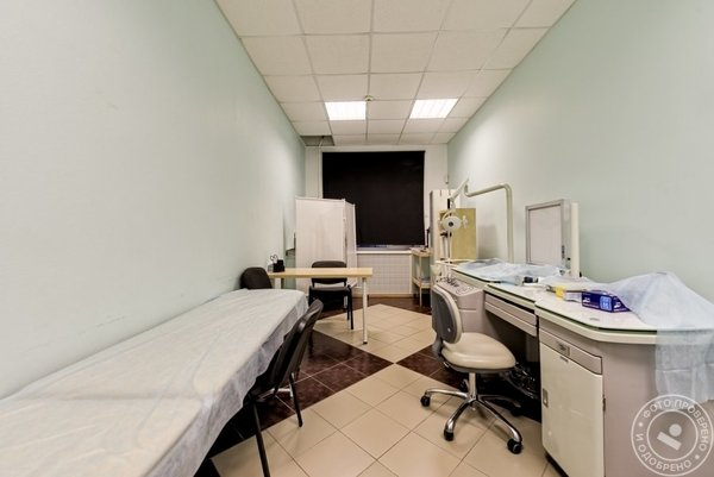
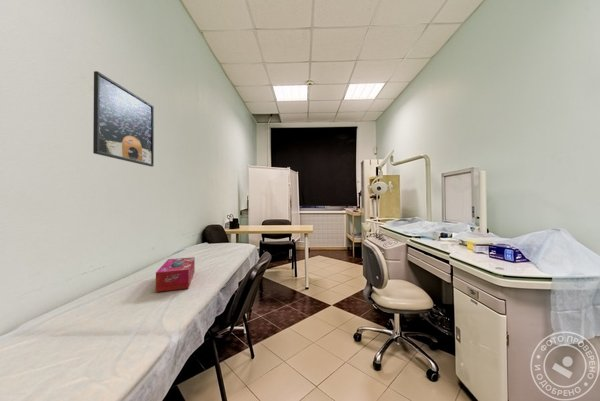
+ tissue box (177, 272)
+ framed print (128, 126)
